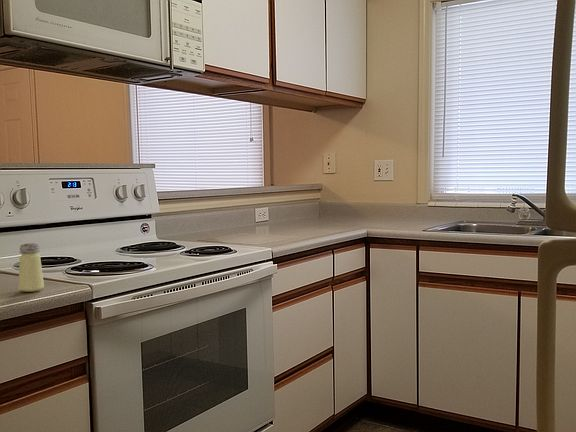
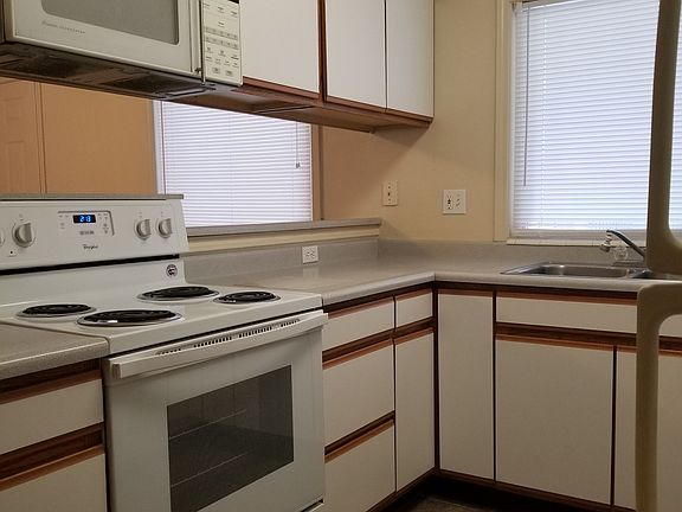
- saltshaker (30, 266)
